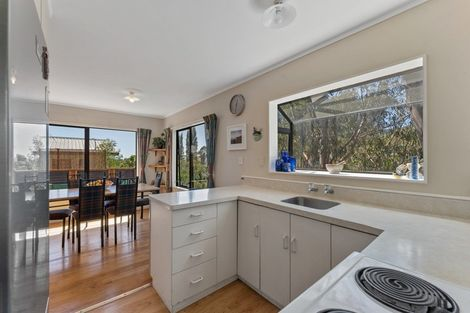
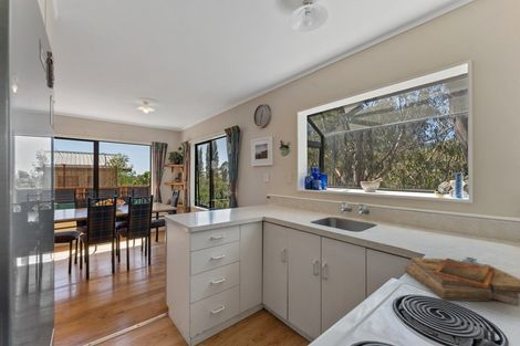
+ clipboard (461, 276)
